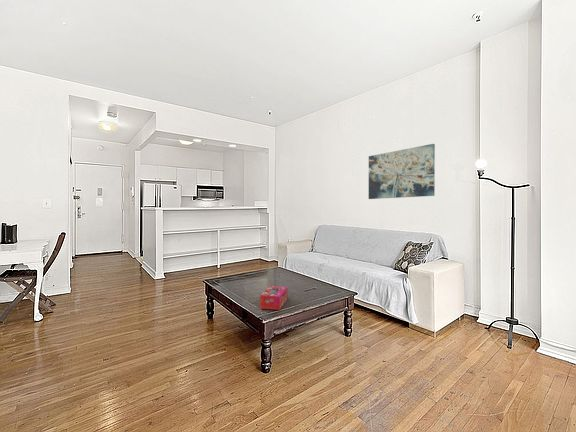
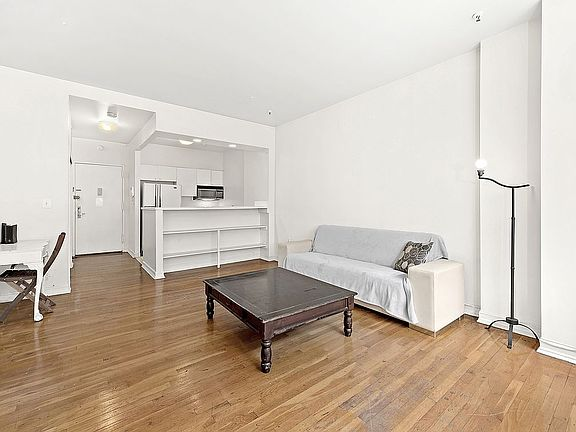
- tissue box (274, 297)
- wall art (398, 174)
